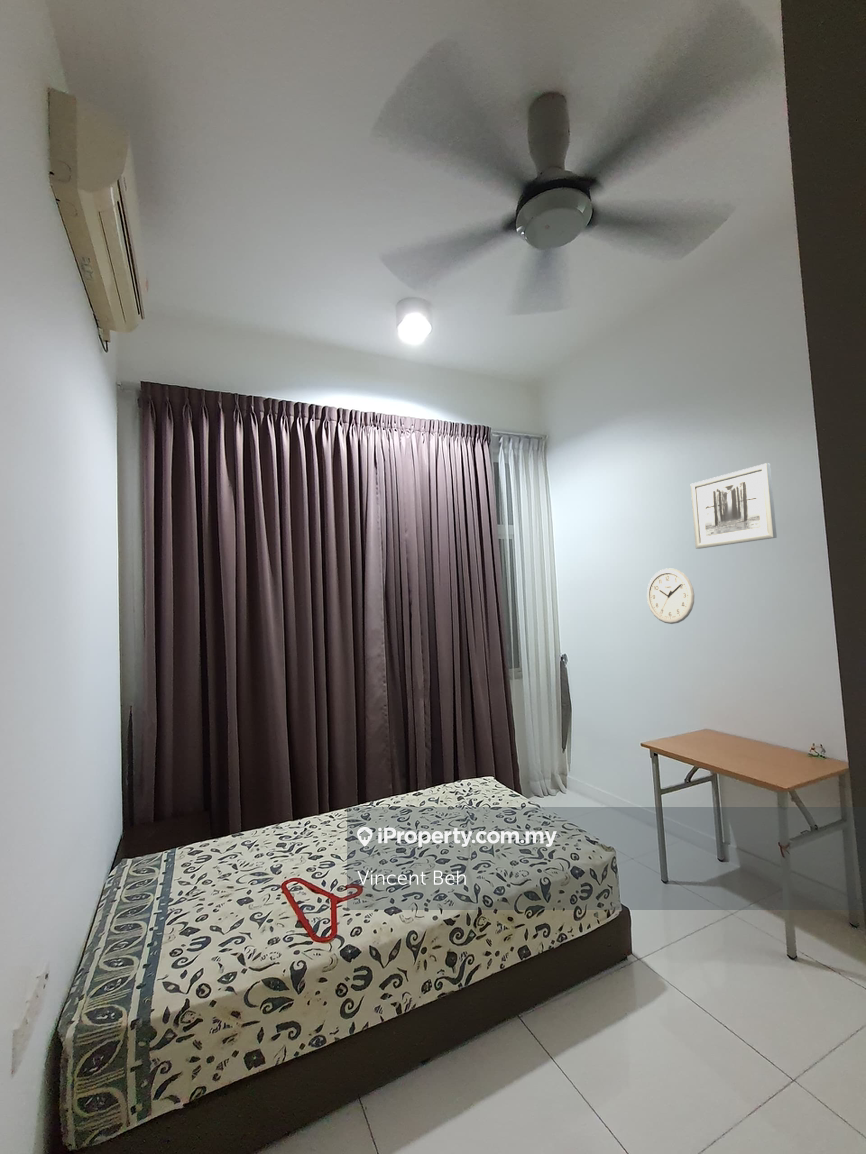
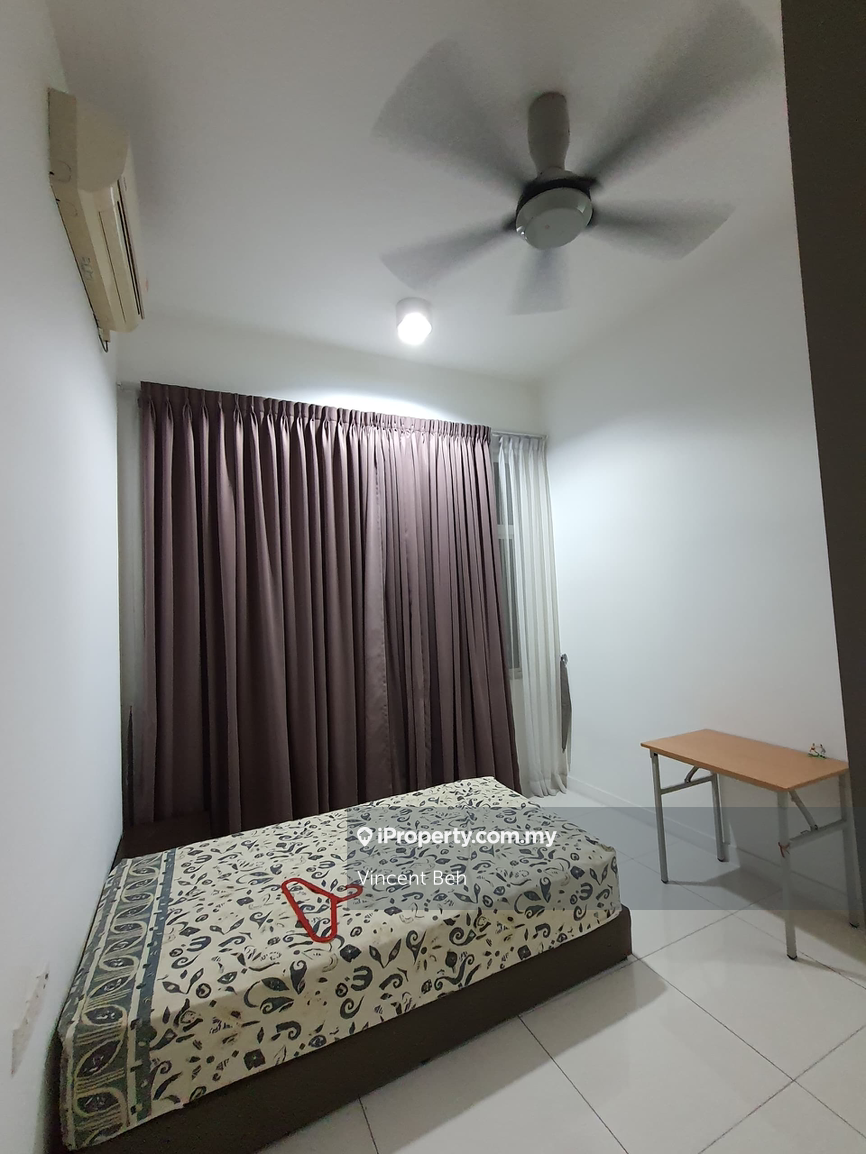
- wall art (730, 508)
- wall clock (668, 596)
